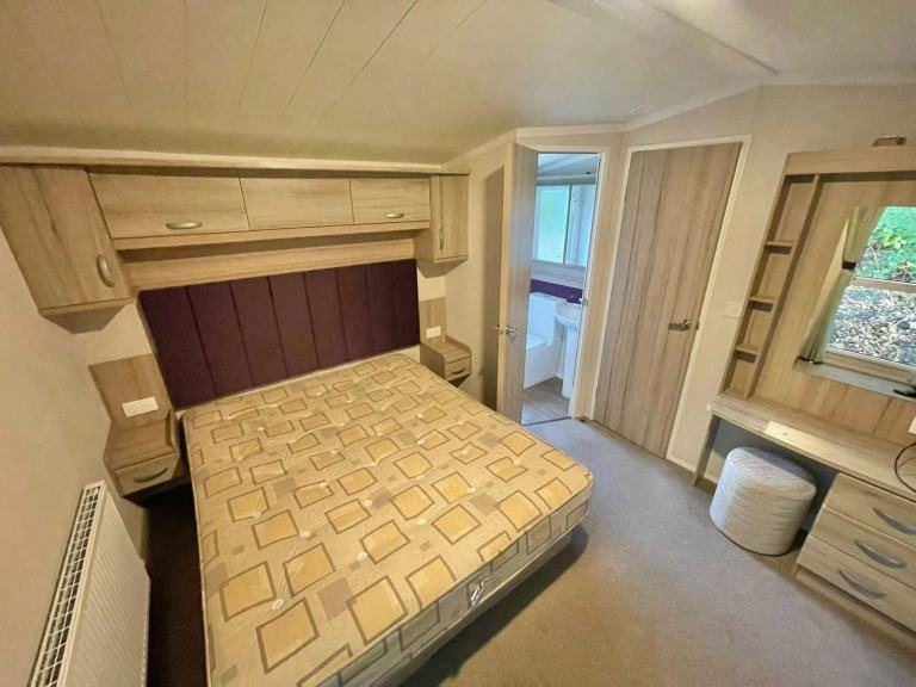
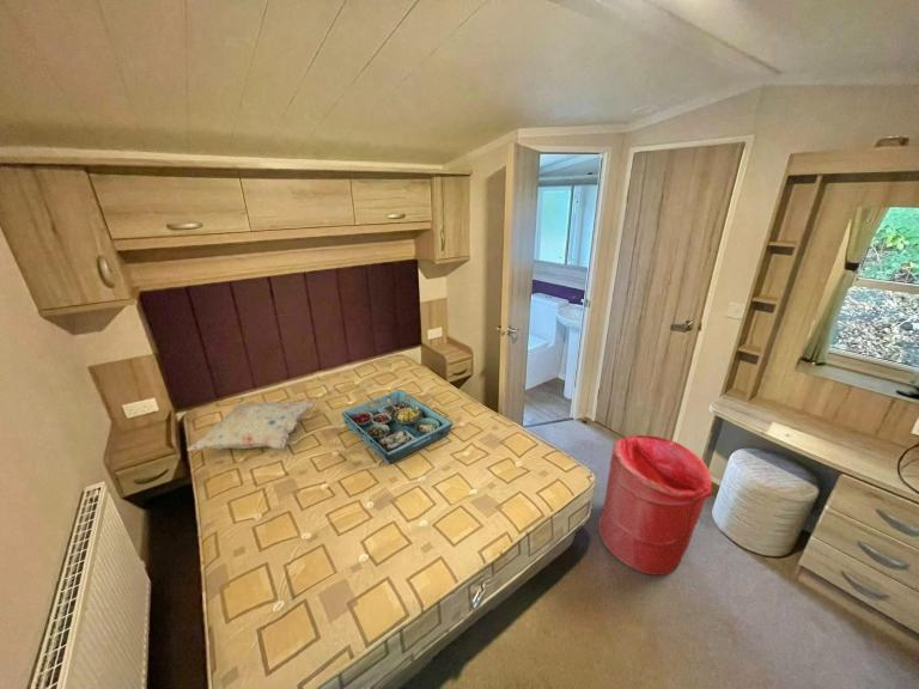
+ laundry hamper (650, 501)
+ decorative pillow (257, 423)
+ serving tray (396, 421)
